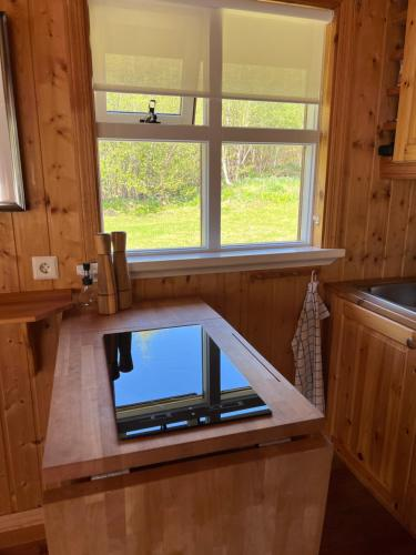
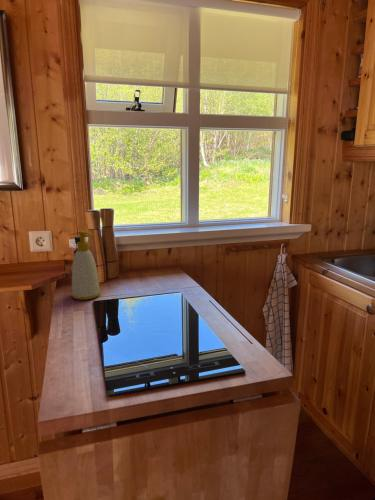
+ soap bottle (84, 264)
